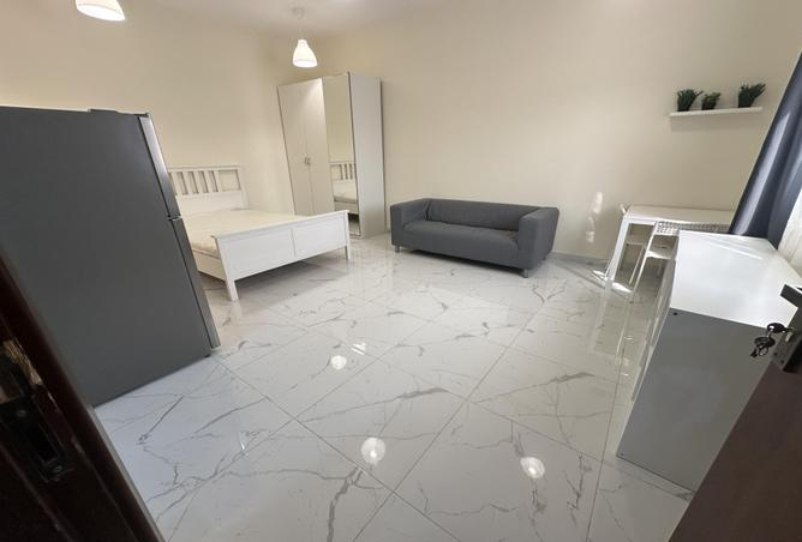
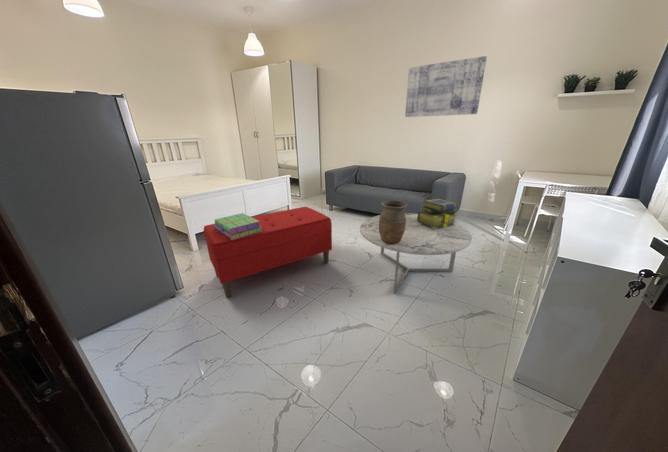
+ coffee table (410, 251)
+ bench (272, 246)
+ wall art (441, 90)
+ vase (392, 222)
+ stack of books (237, 225)
+ stack of books (437, 212)
